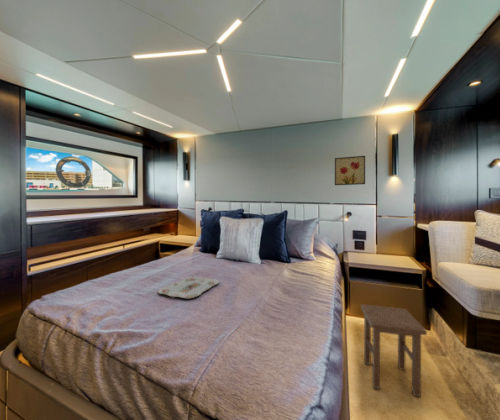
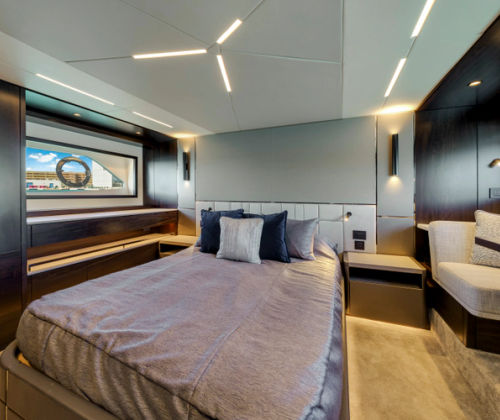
- serving tray (190, 286)
- wall art (349, 171)
- stool (398, 346)
